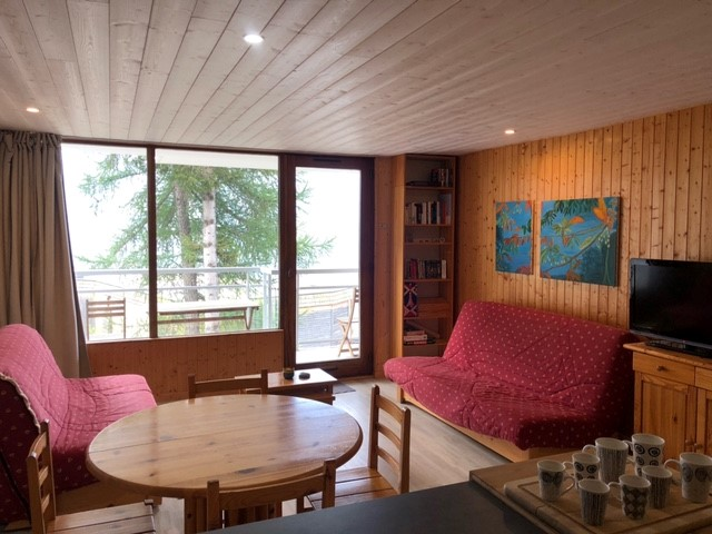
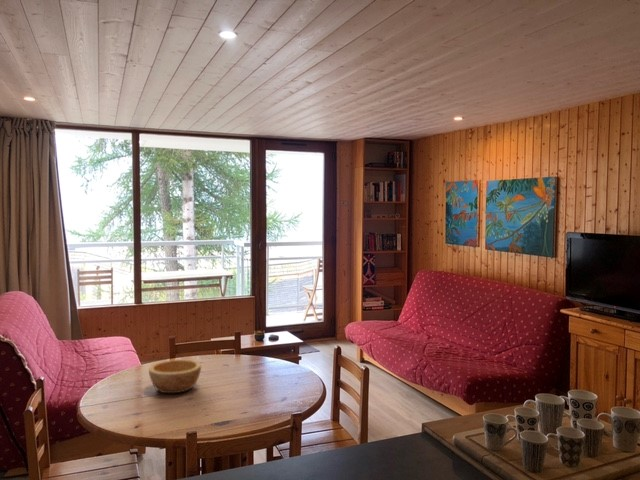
+ bowl (175, 377)
